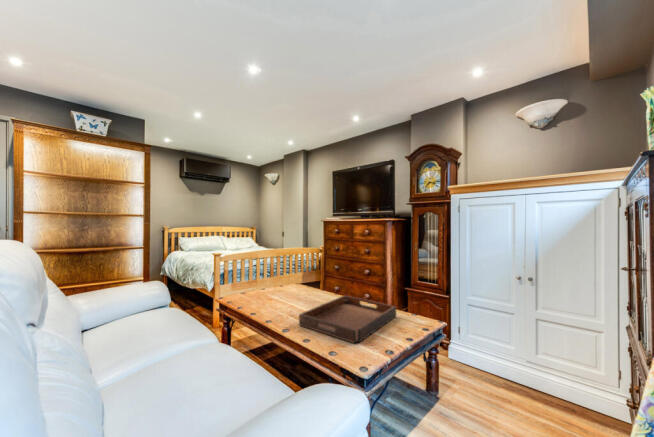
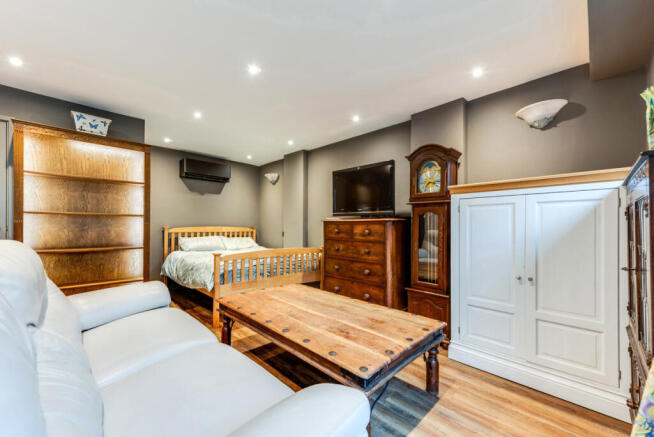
- serving tray (349, 315)
